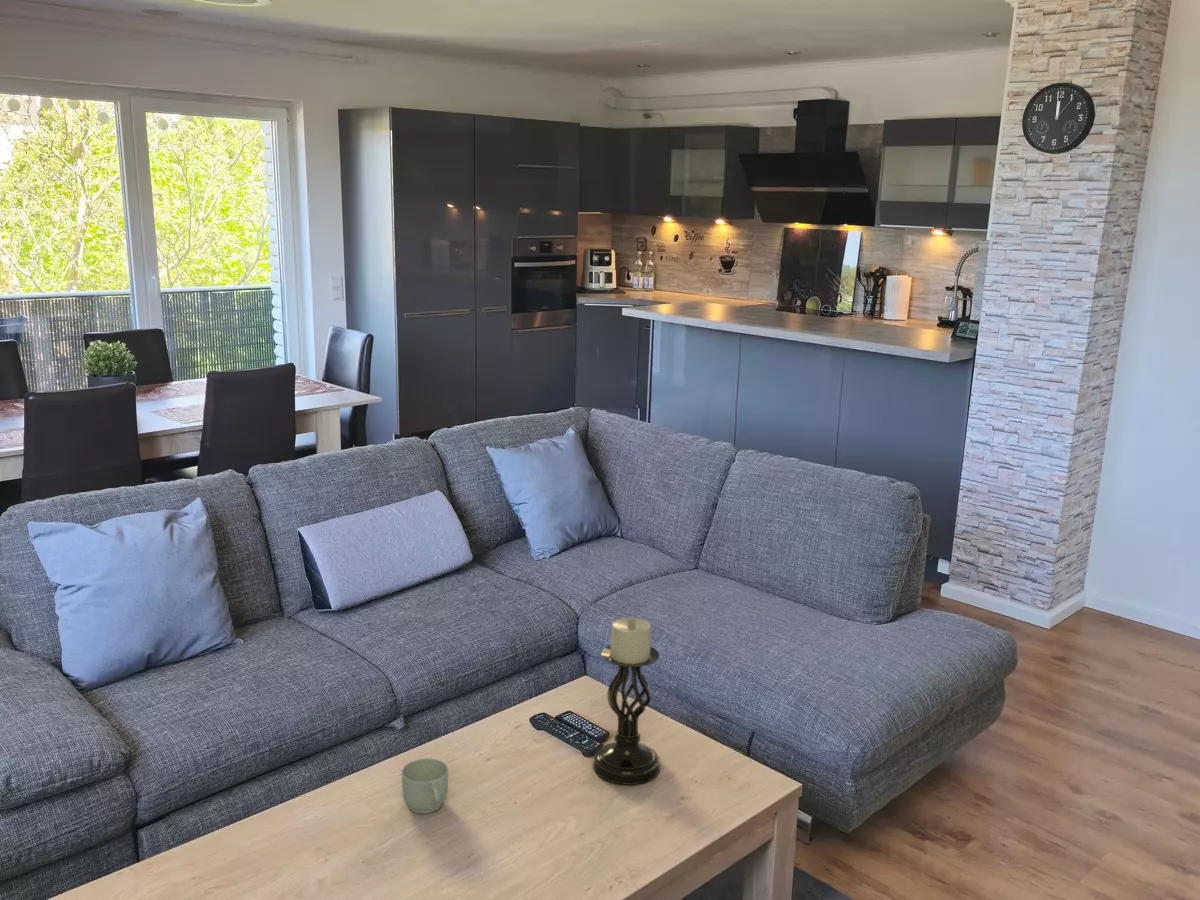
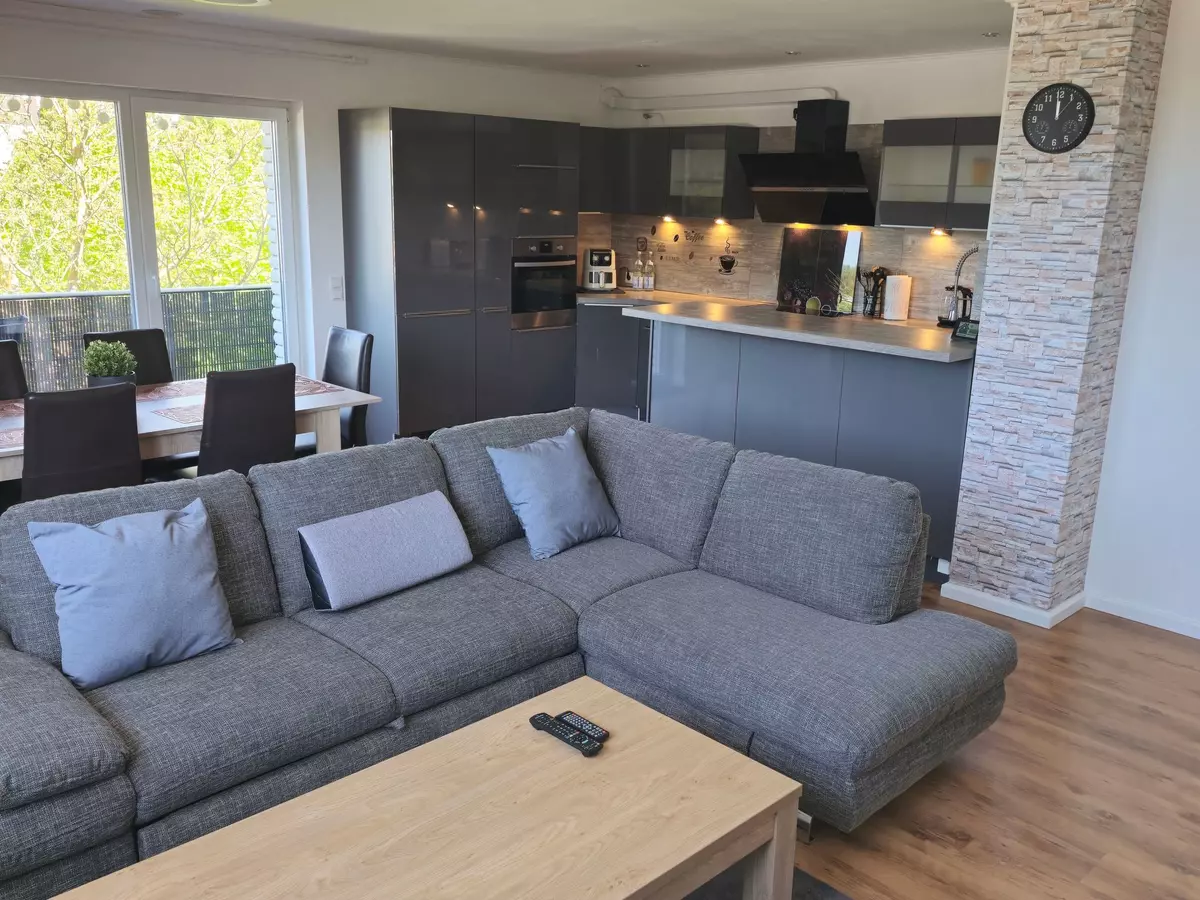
- candle holder (628, 693)
- mug (427, 790)
